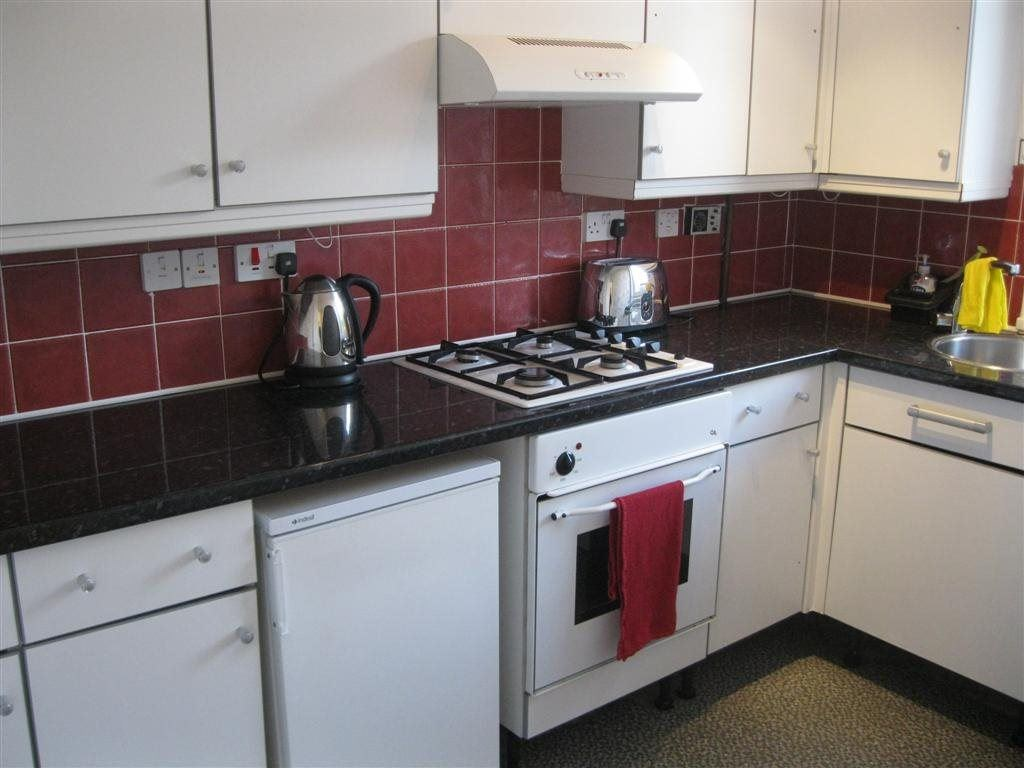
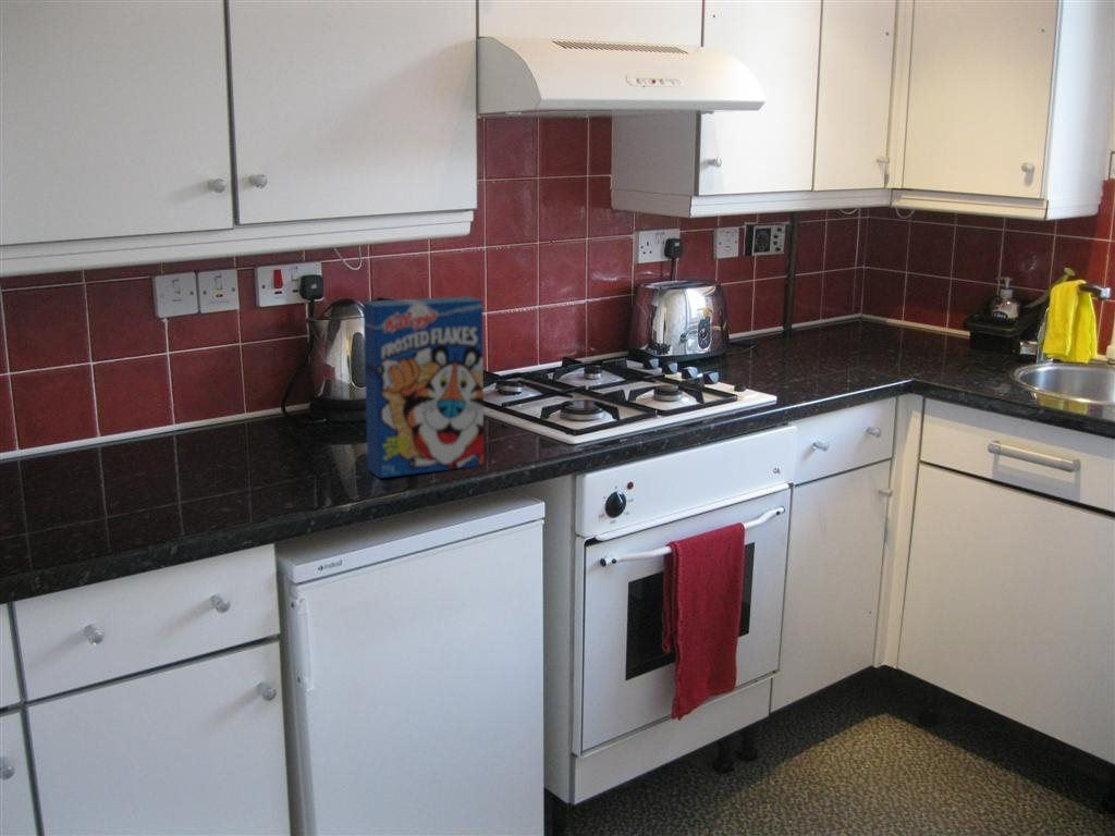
+ cereal box (425, 385)
